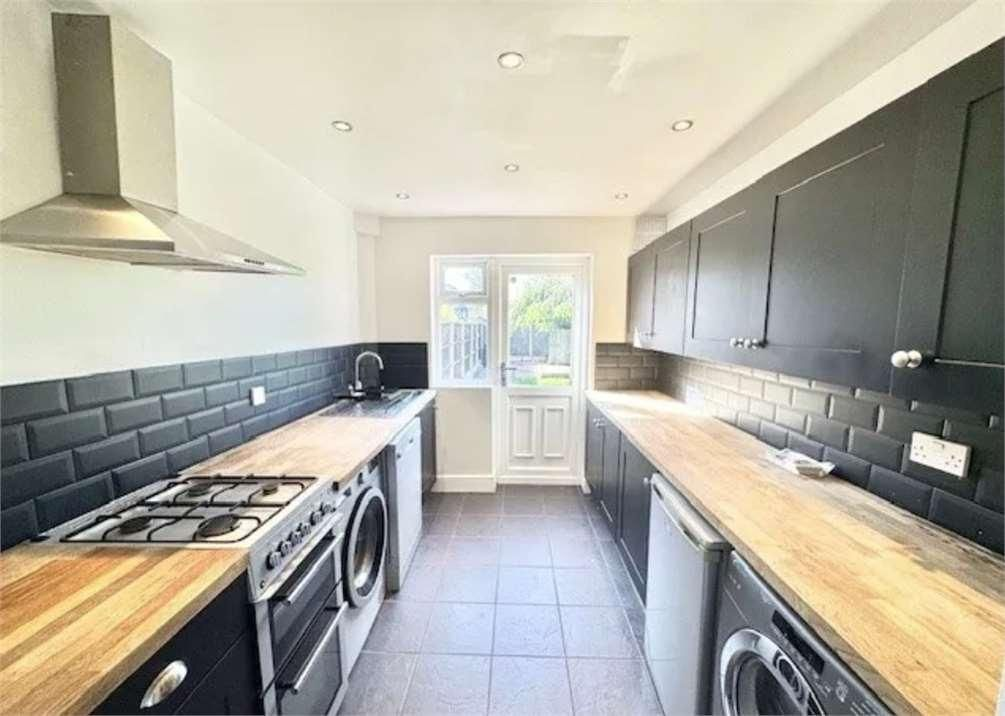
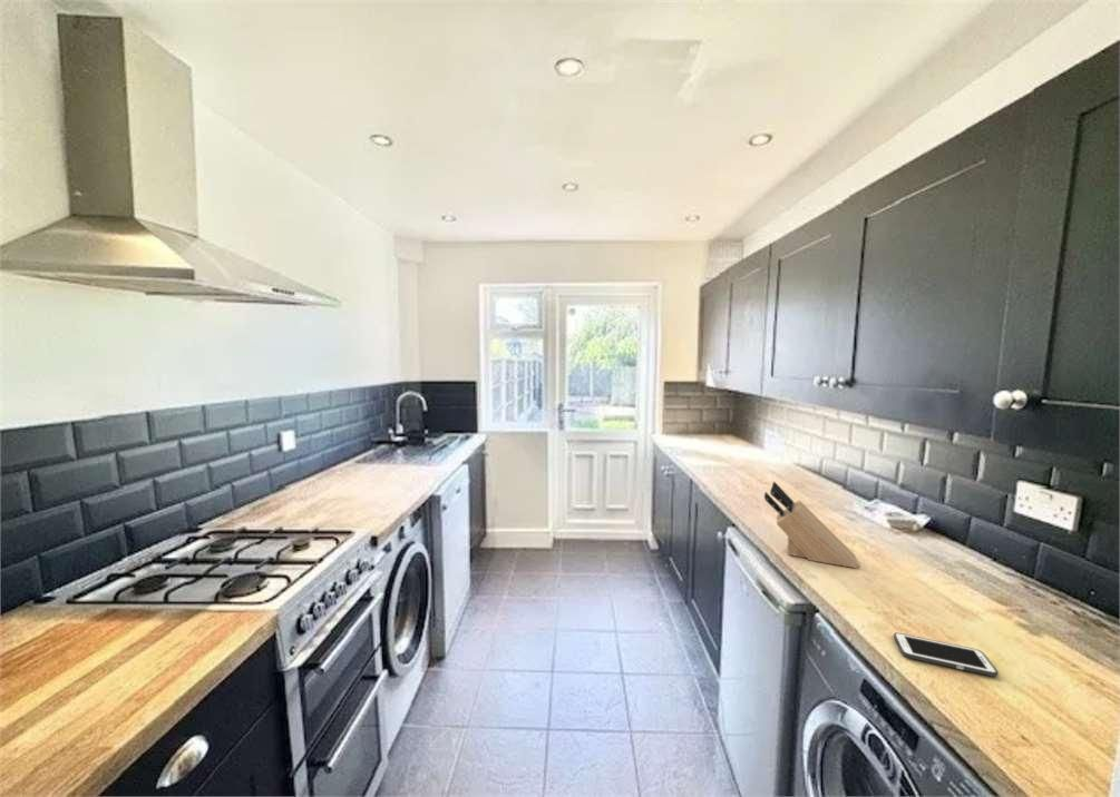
+ knife block (809, 521)
+ cell phone (942, 653)
